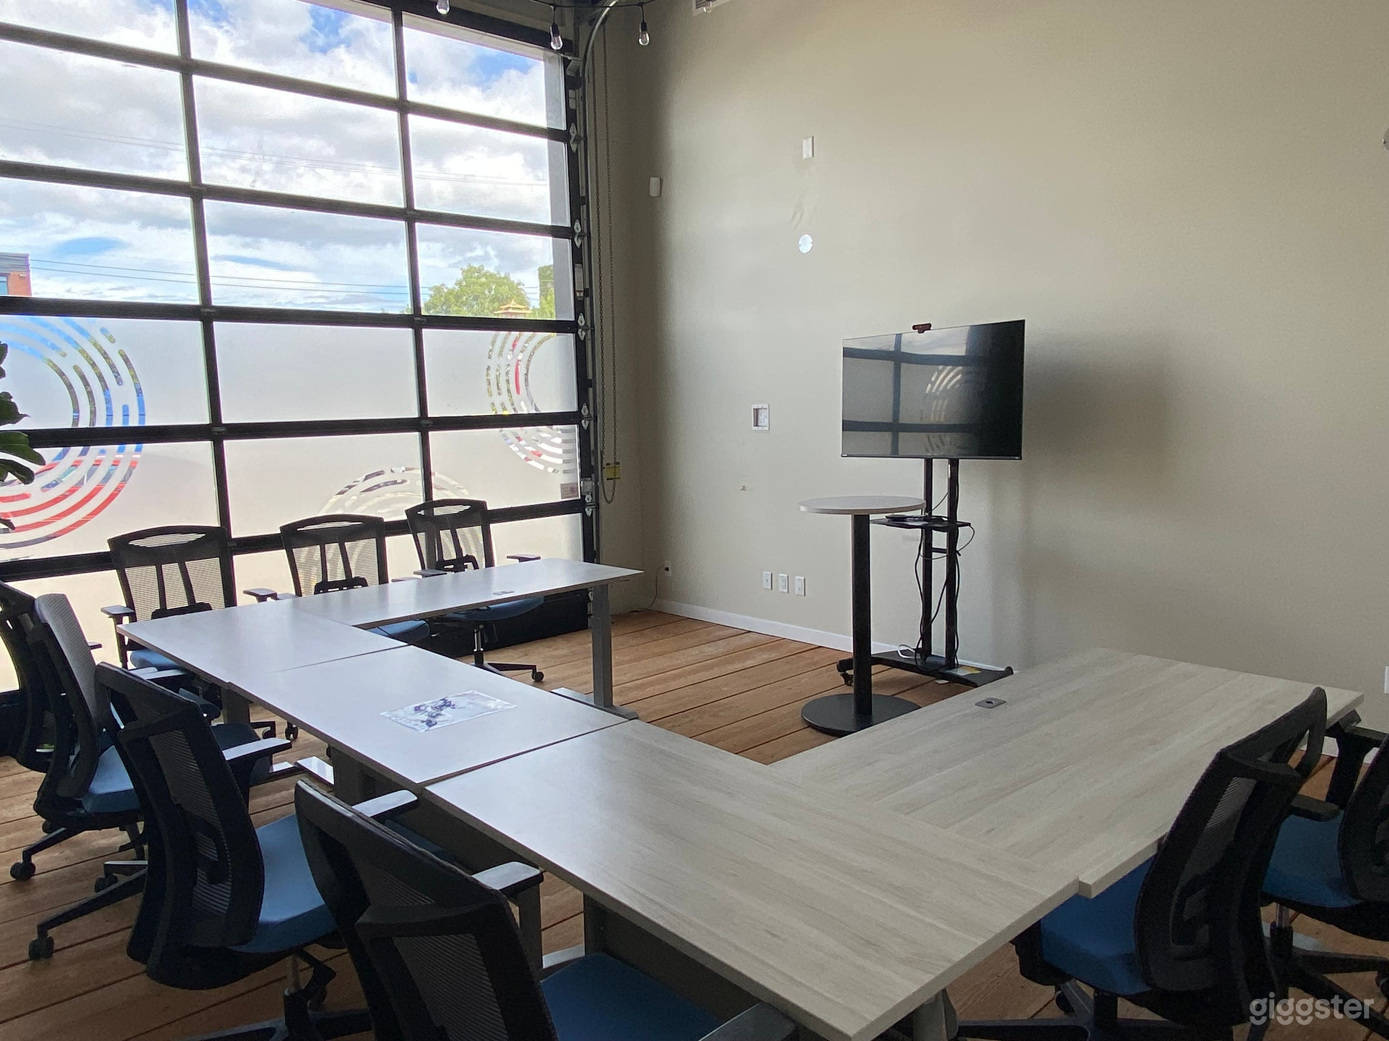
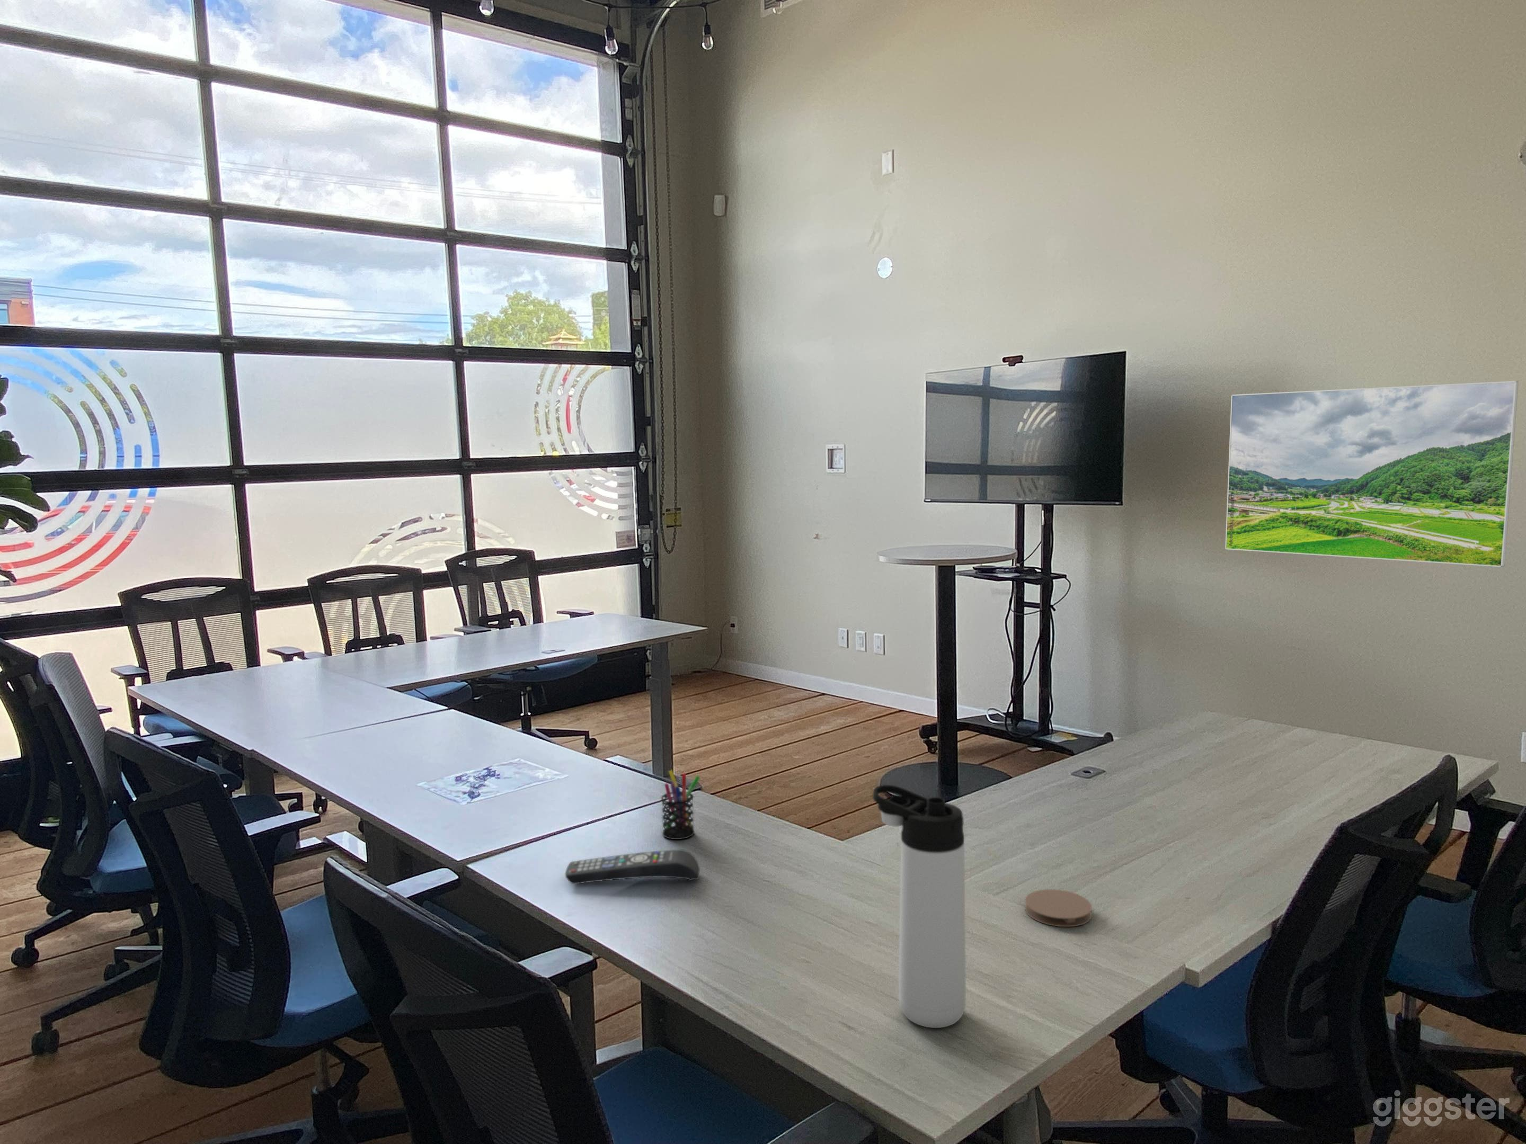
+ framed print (1357, 473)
+ coaster (1057, 907)
+ remote control (633, 866)
+ thermos bottle (918, 902)
+ pen holder (681, 802)
